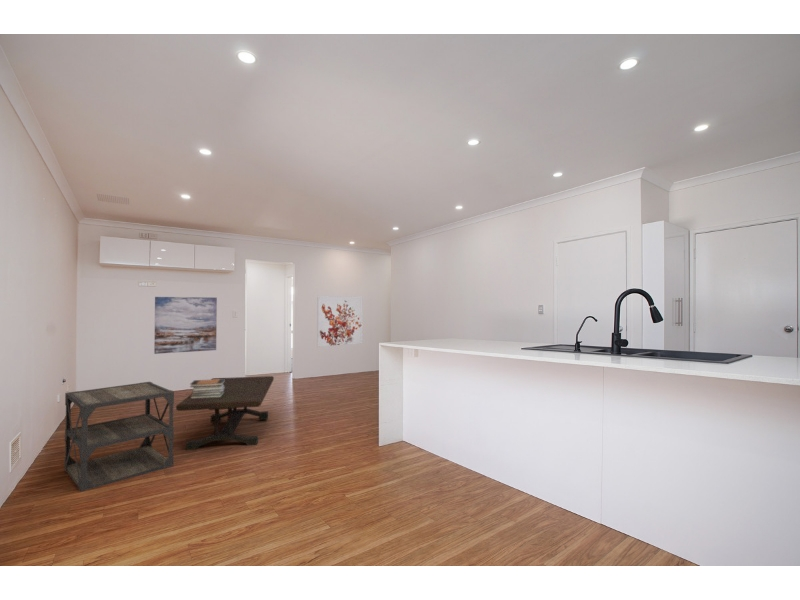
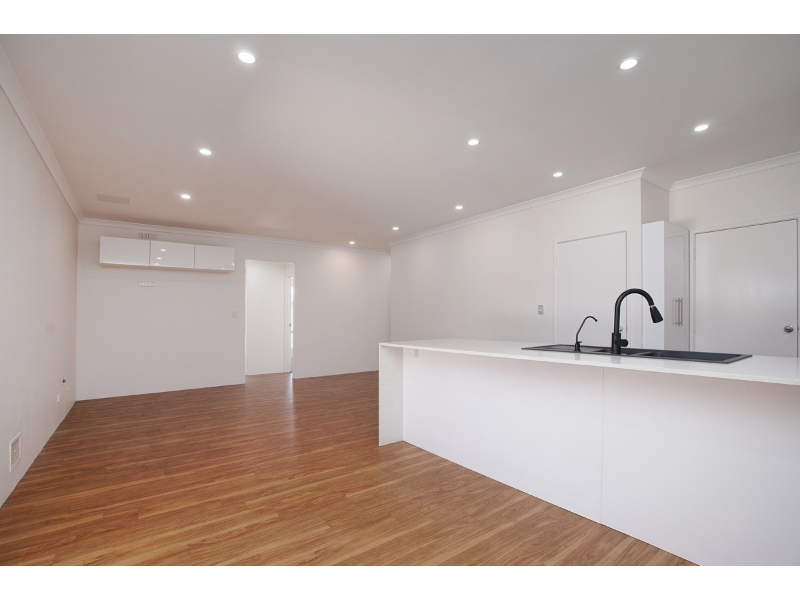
- book stack (208, 388)
- side table (119, 430)
- coffee table (232, 410)
- wall art (186, 324)
- wall art (340, 320)
